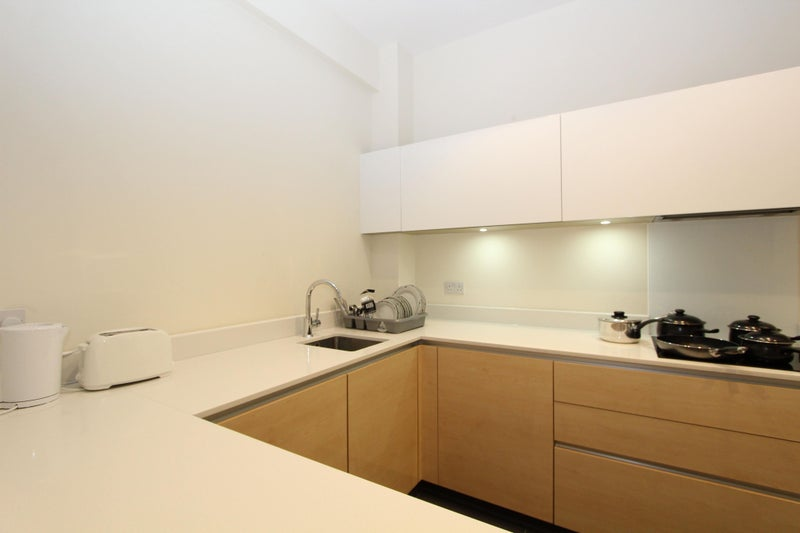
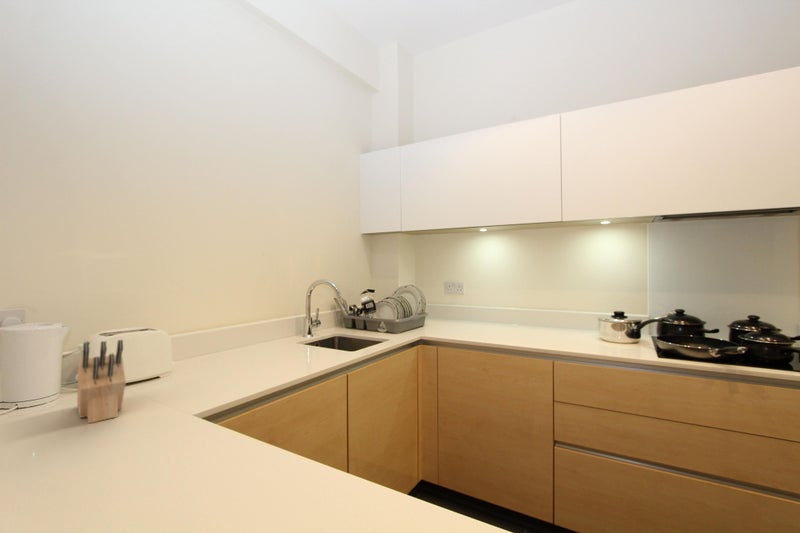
+ knife block (100, 374)
